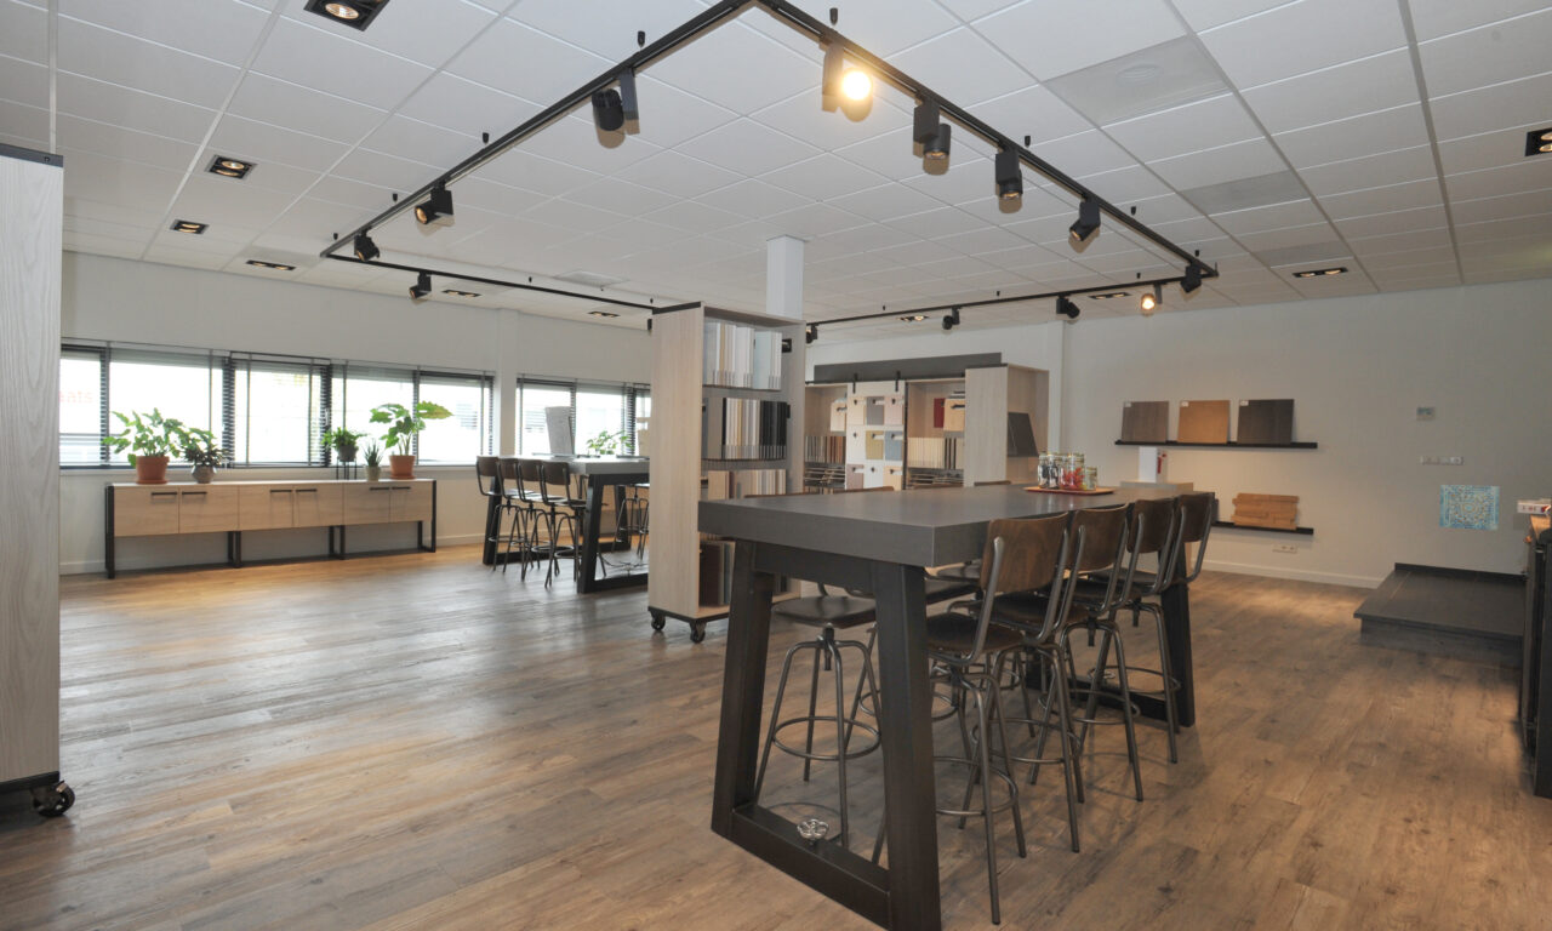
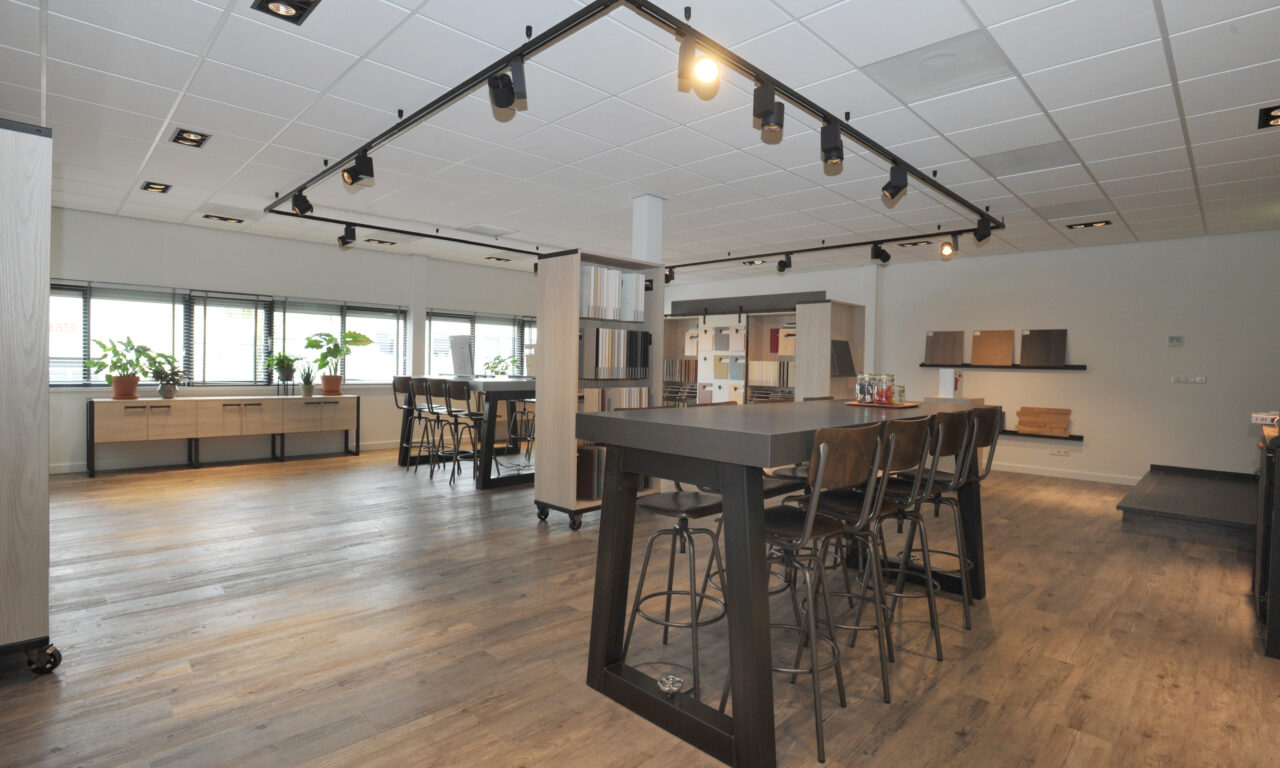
- wall art (1468, 507)
